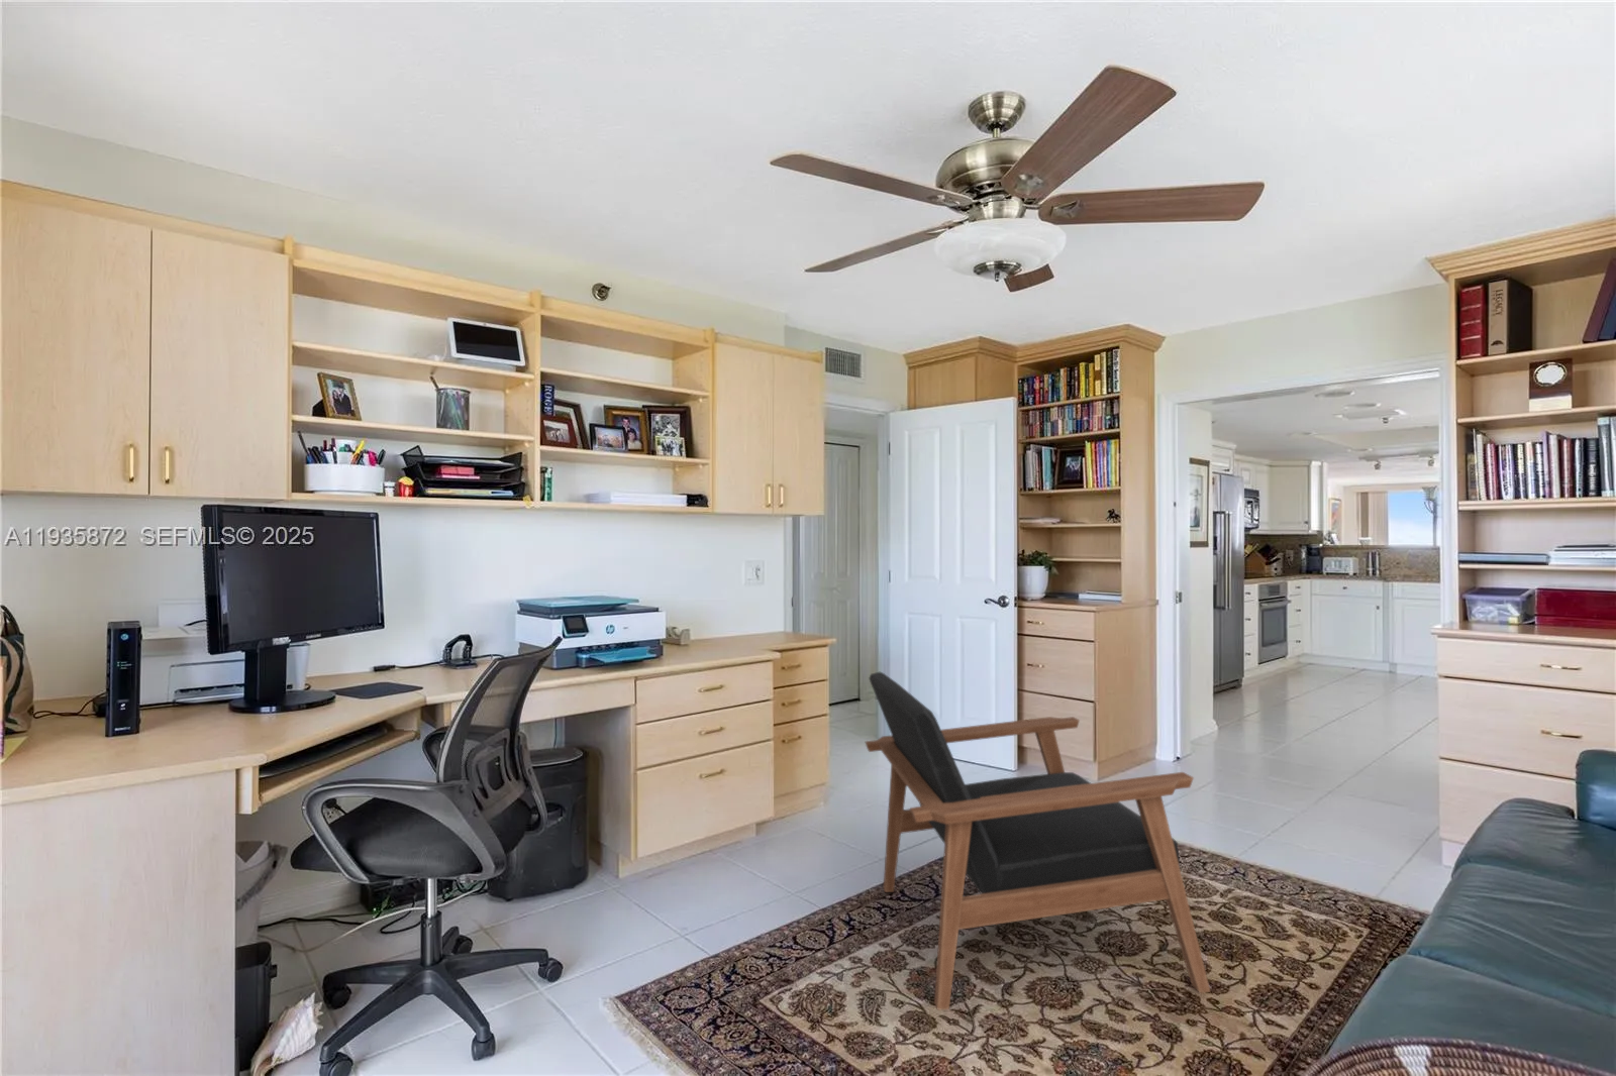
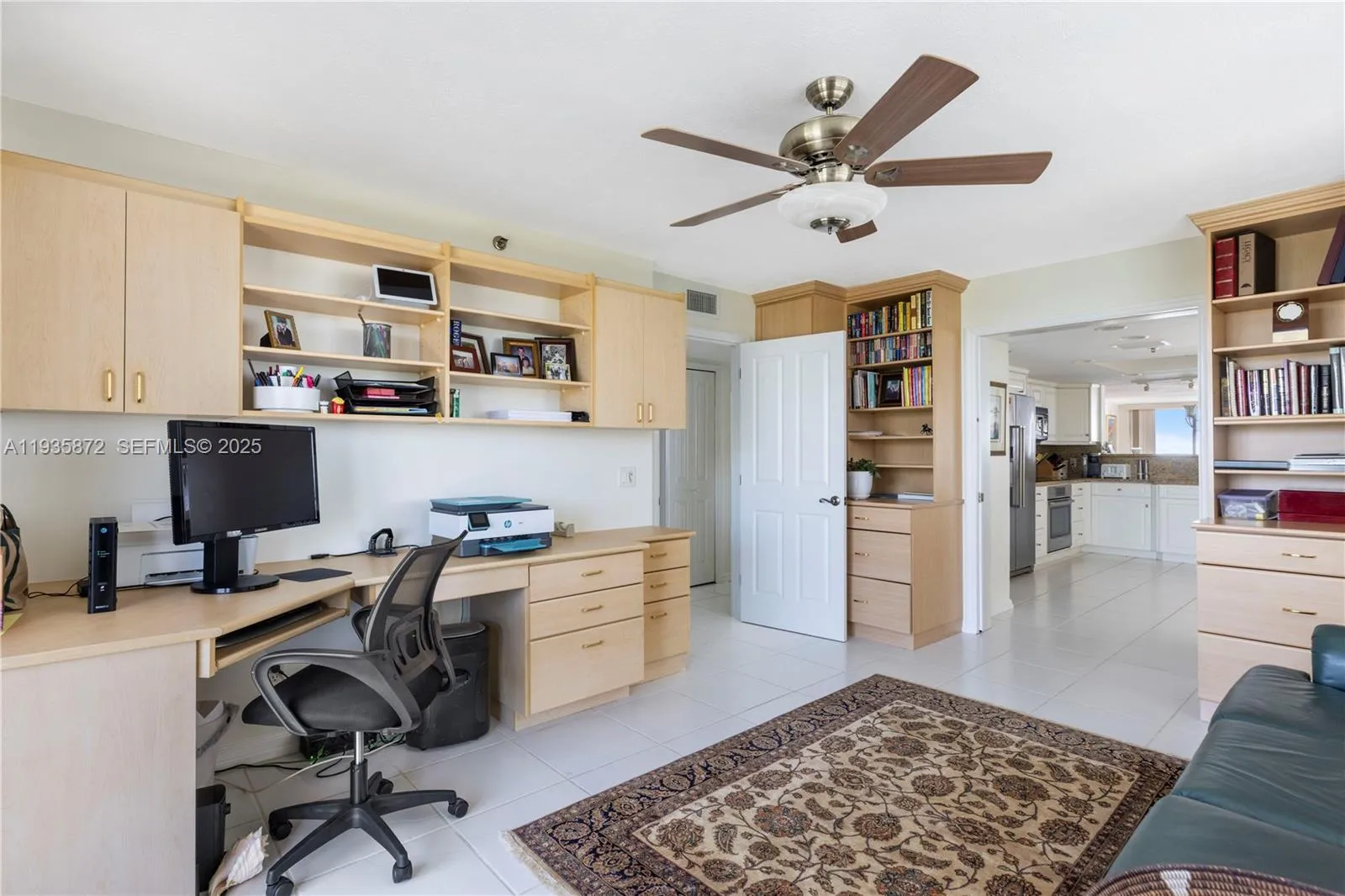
- armchair (1014, 808)
